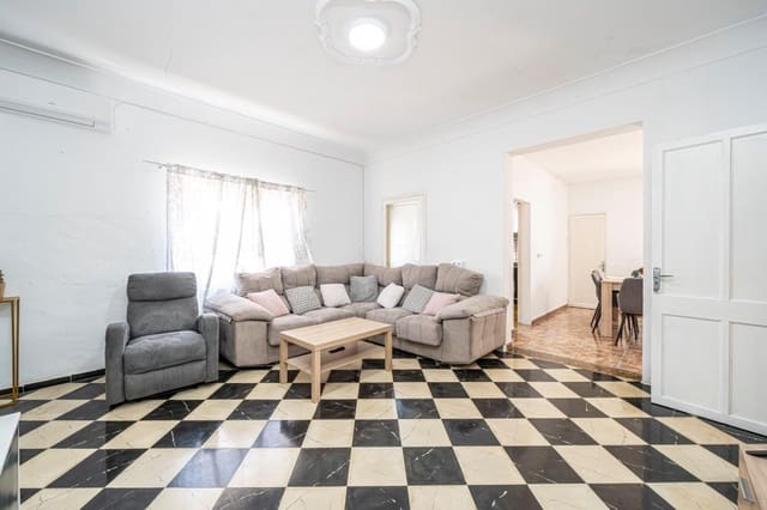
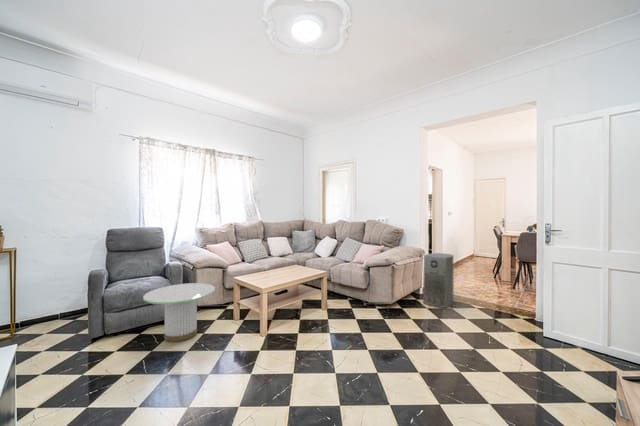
+ side table (181, 313)
+ air purifier (439, 278)
